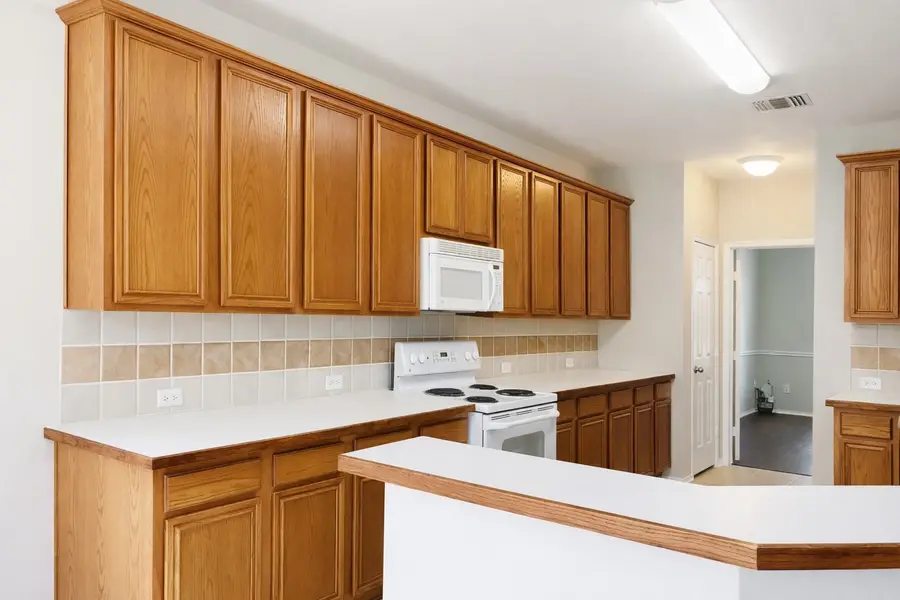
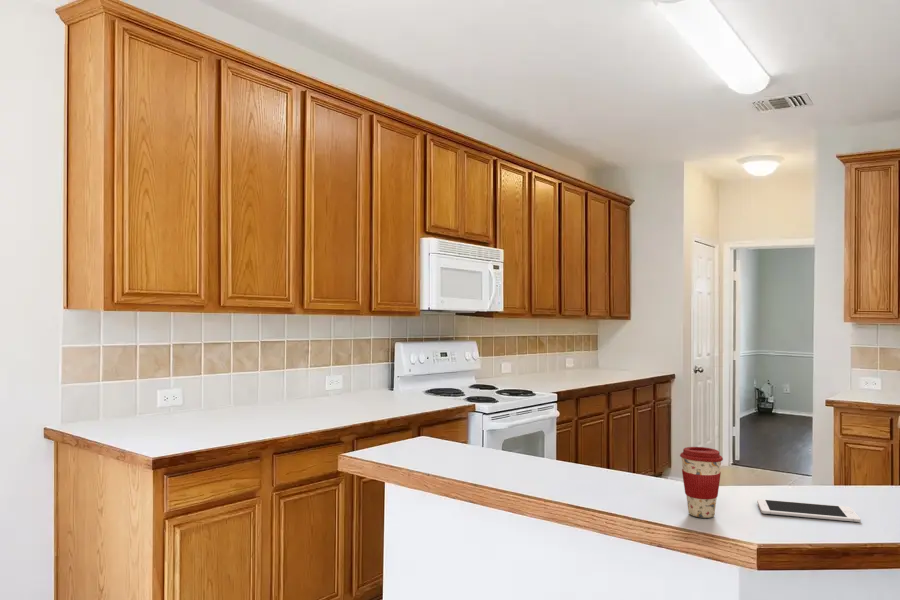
+ cell phone (806, 510)
+ coffee cup (701, 481)
